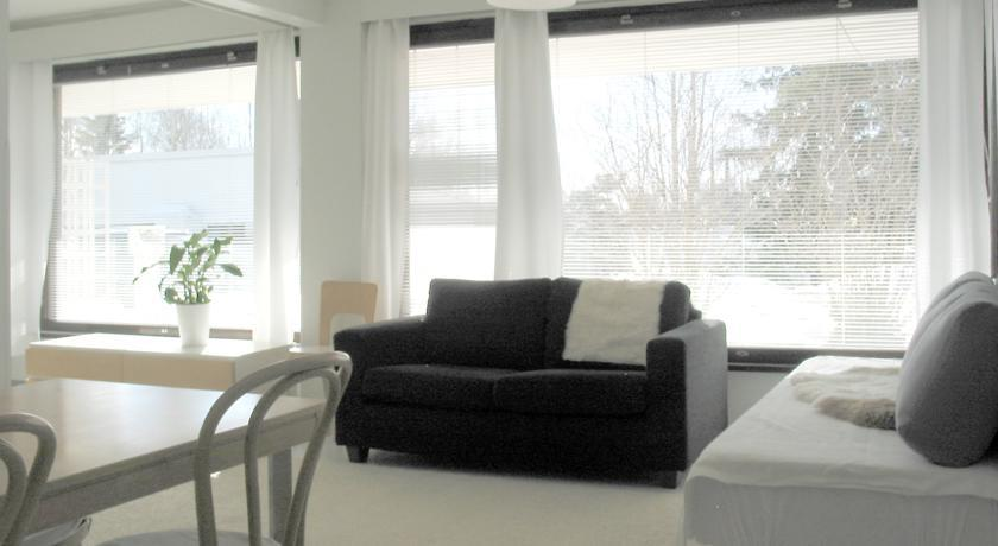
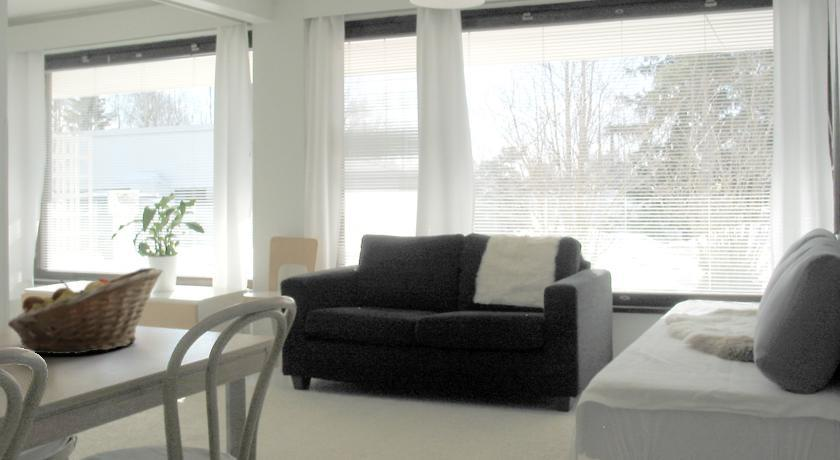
+ fruit basket (87, 307)
